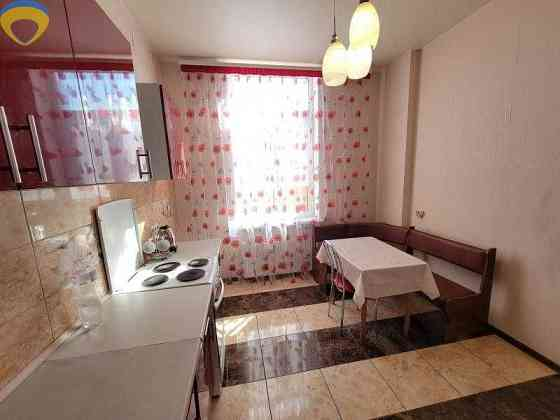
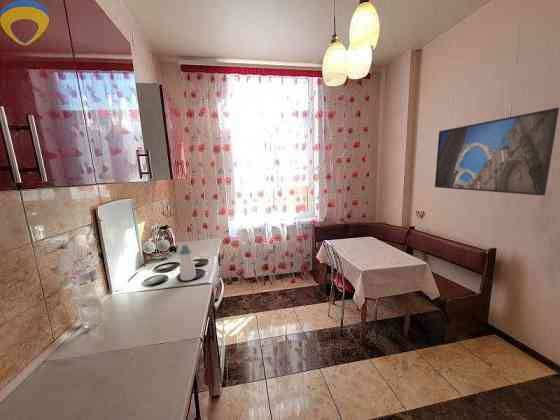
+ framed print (481, 157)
+ soap bottle (186, 261)
